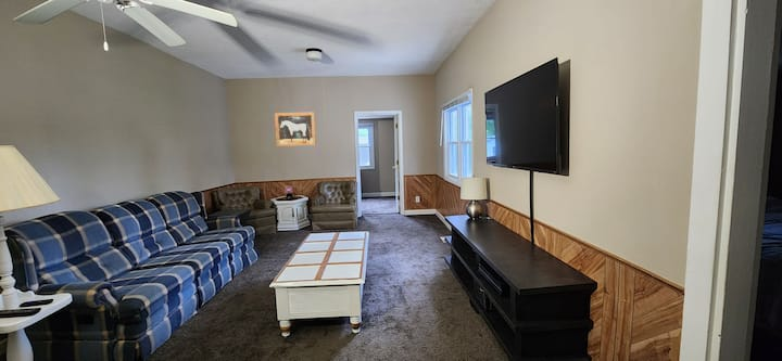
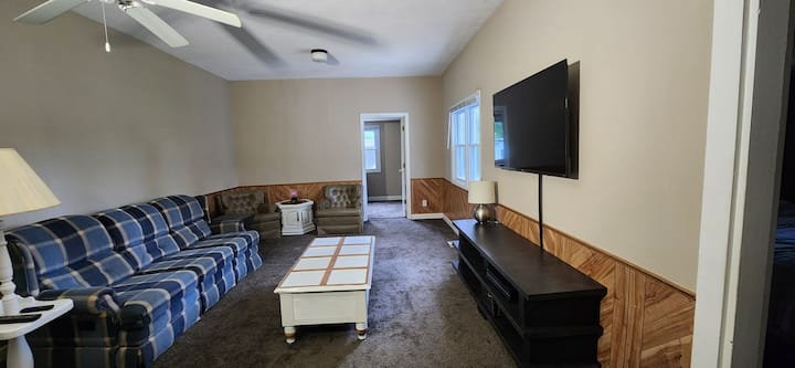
- wall art (295, 129)
